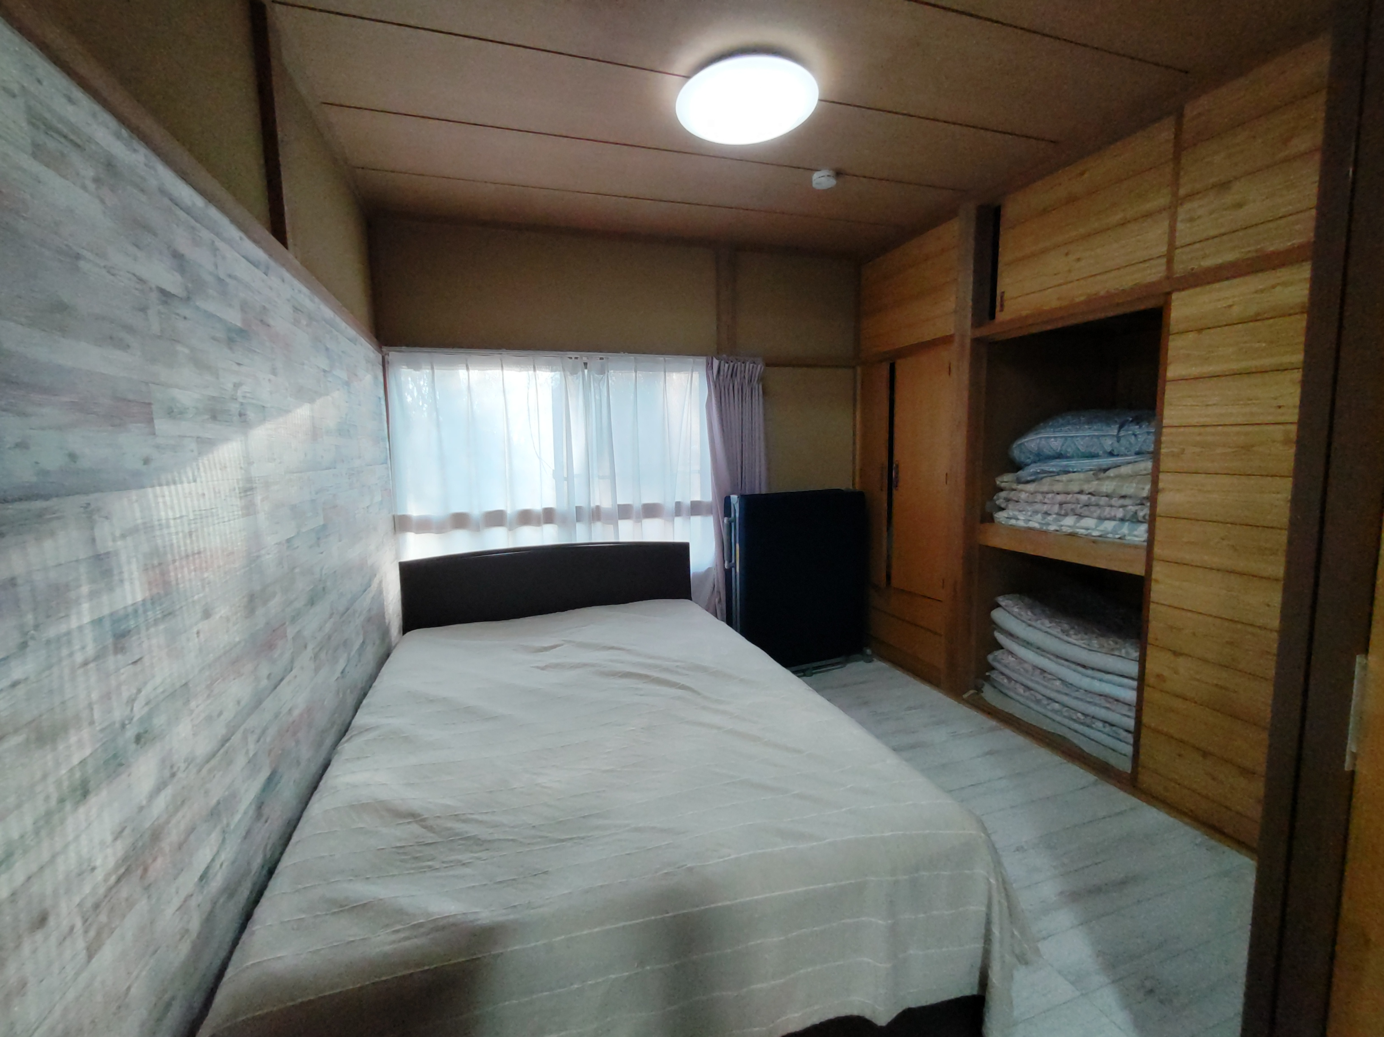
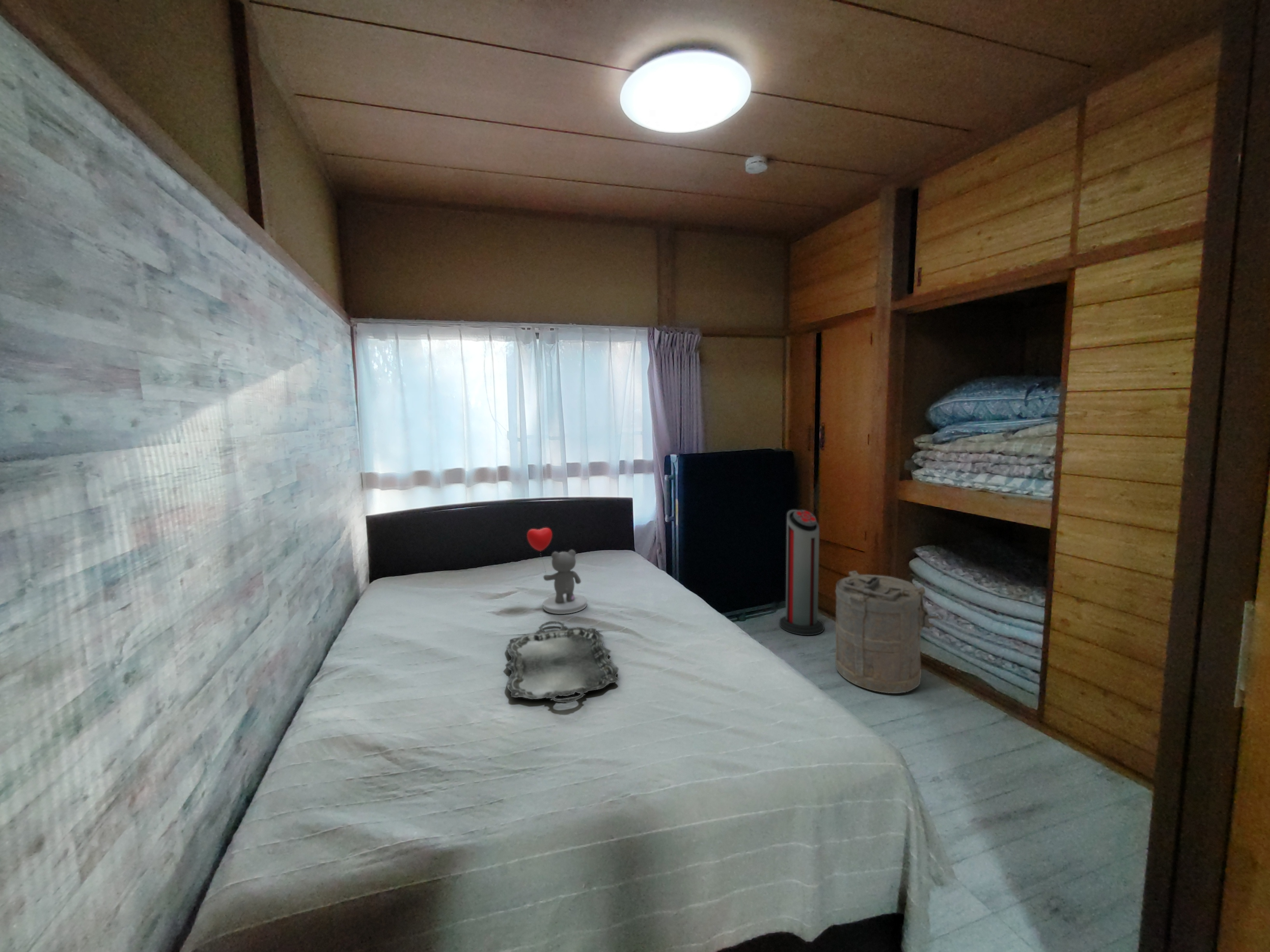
+ air purifier (802, 569)
+ laundry hamper (876, 624)
+ teddy bear (557, 567)
+ serving tray (560, 658)
